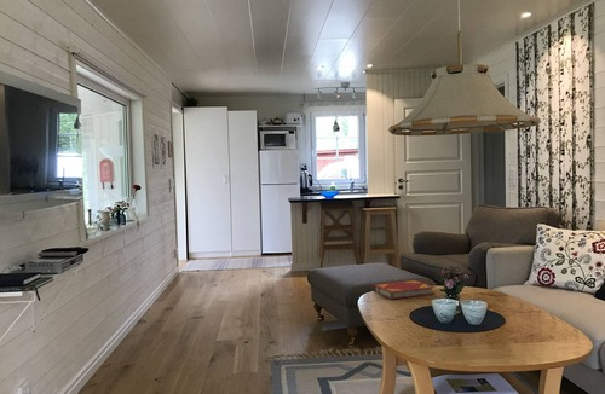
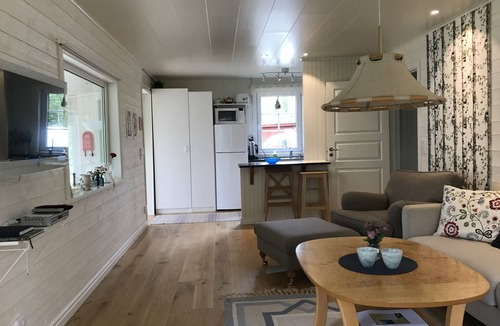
- hardback book (403, 289)
